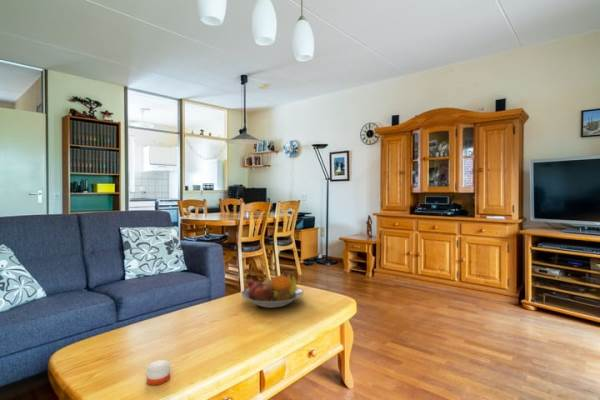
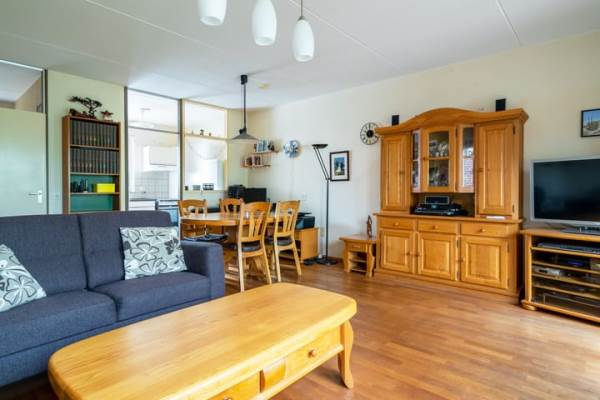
- candle (158, 364)
- fruit bowl (272, 289)
